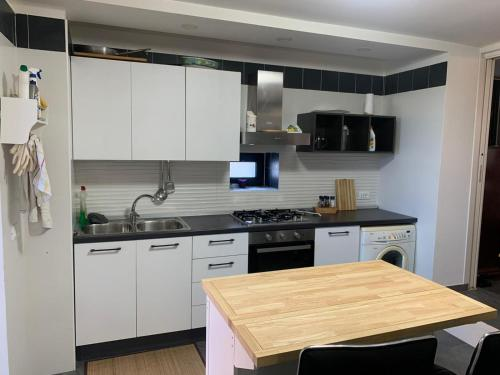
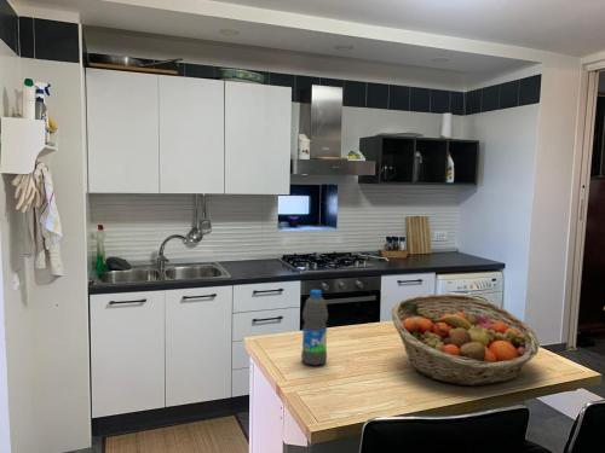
+ fruit basket (461, 336)
+ water bottle (315, 326)
